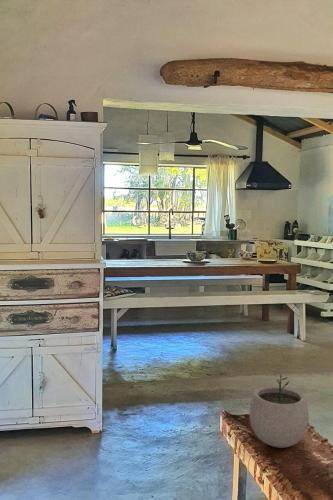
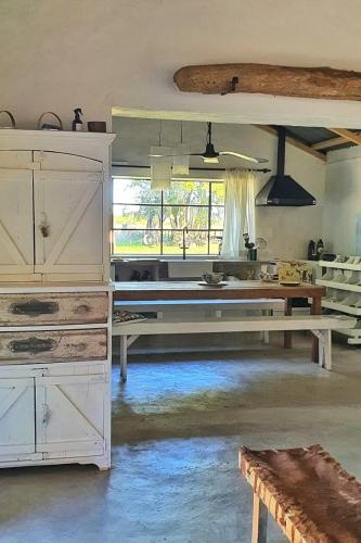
- plant pot (278, 408)
